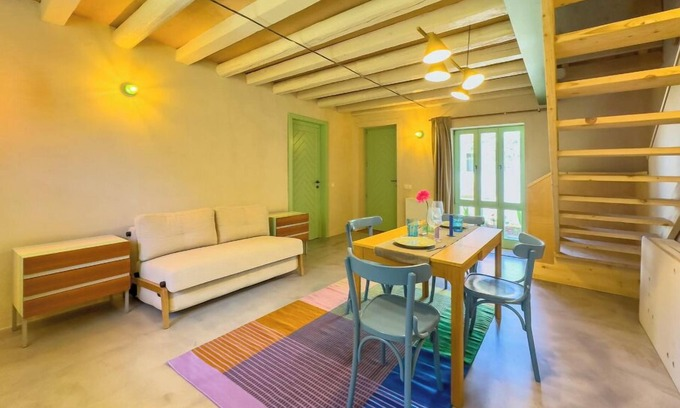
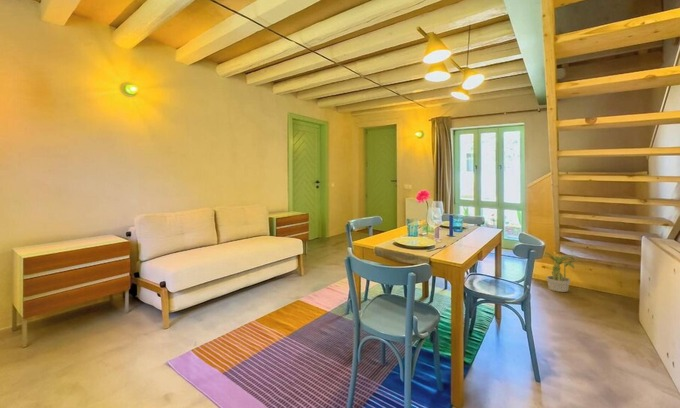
+ potted plant (558, 271)
